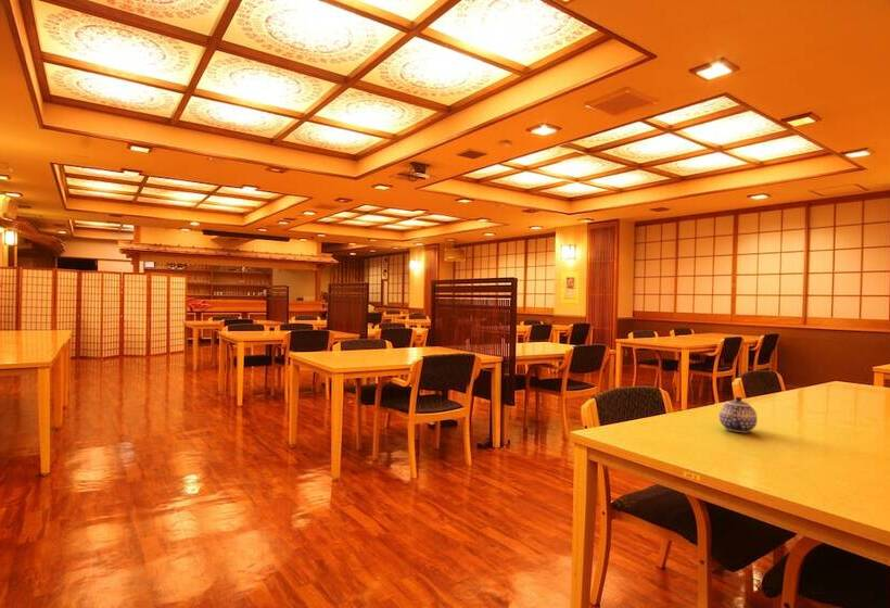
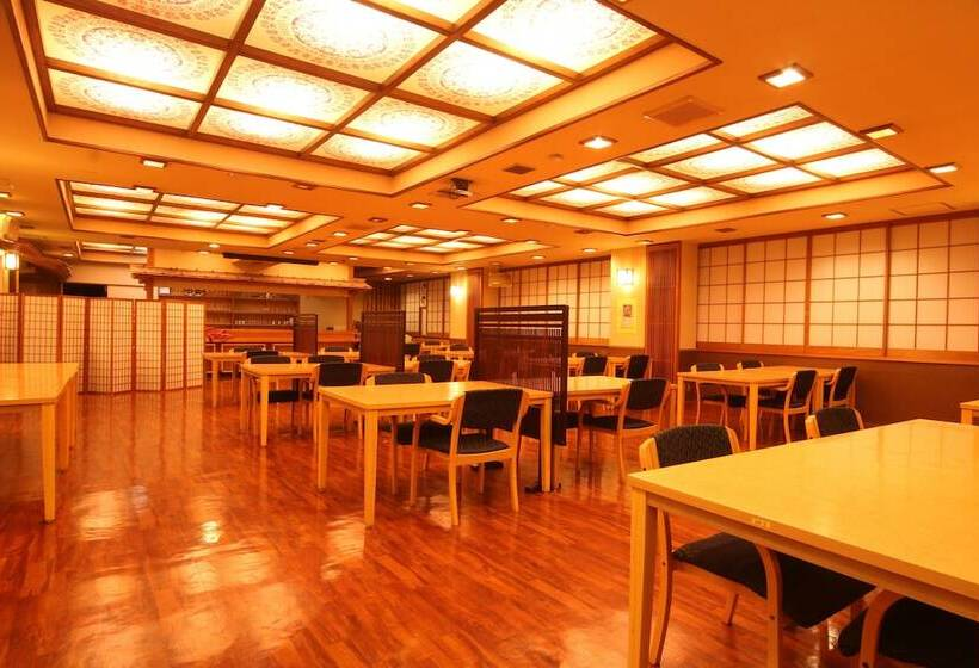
- teapot (737, 413)
